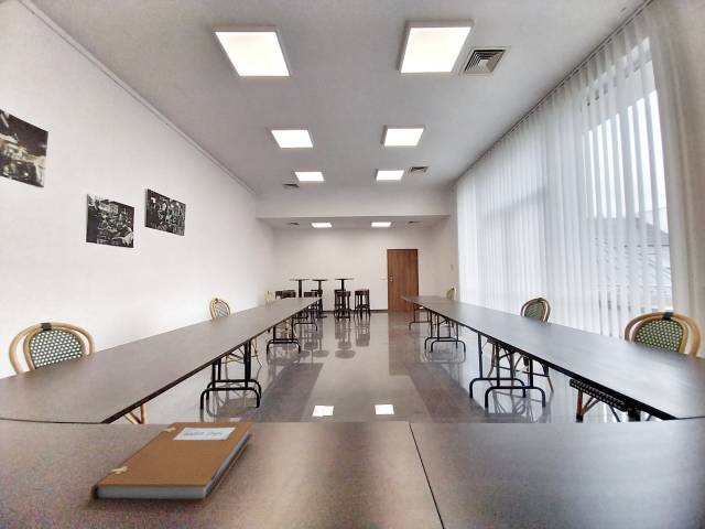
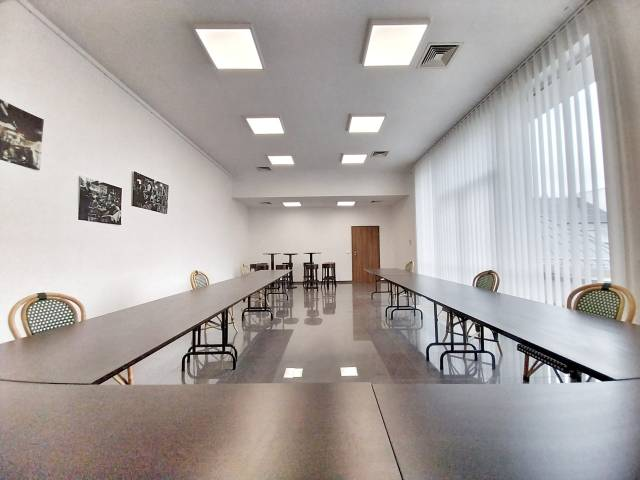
- notebook (186, 454)
